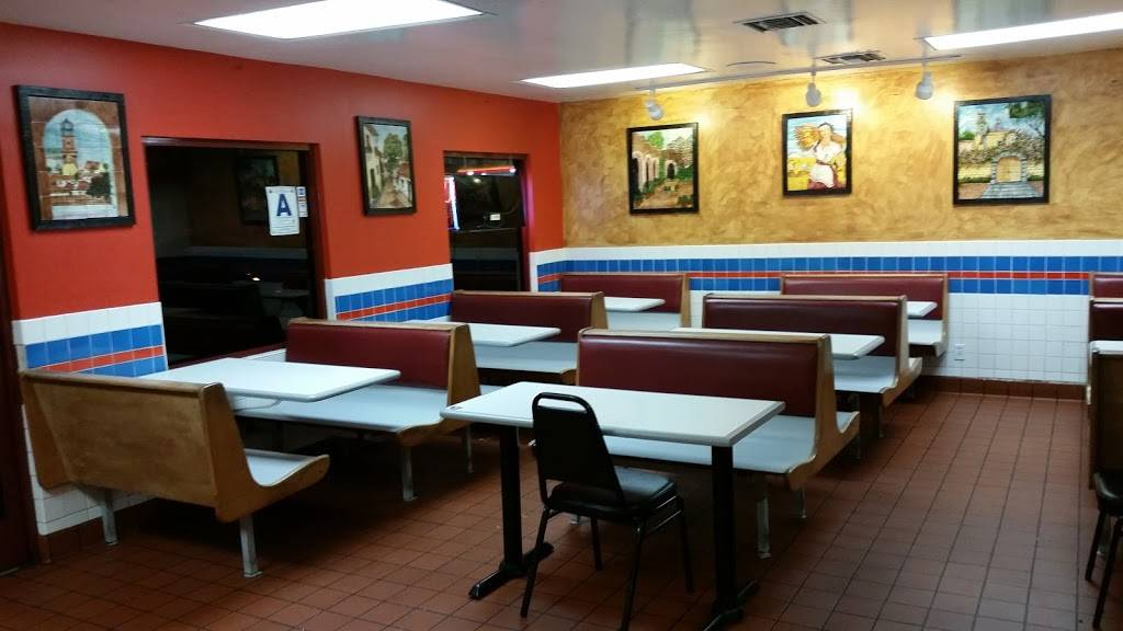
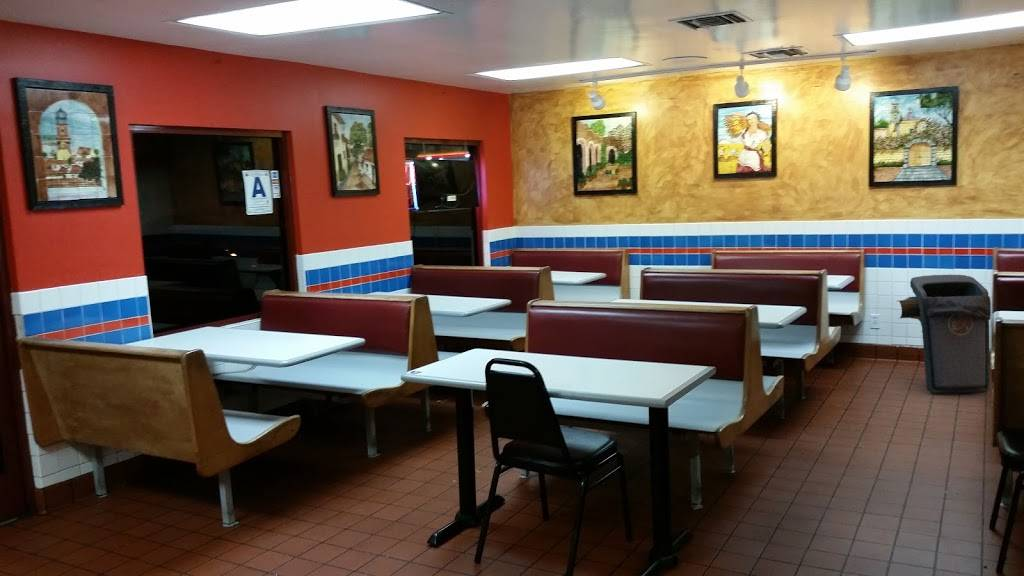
+ trash can (947, 332)
